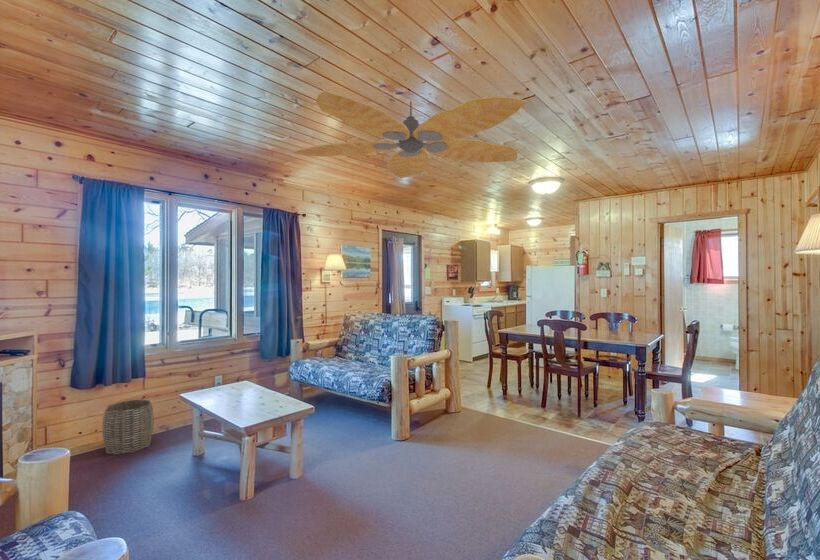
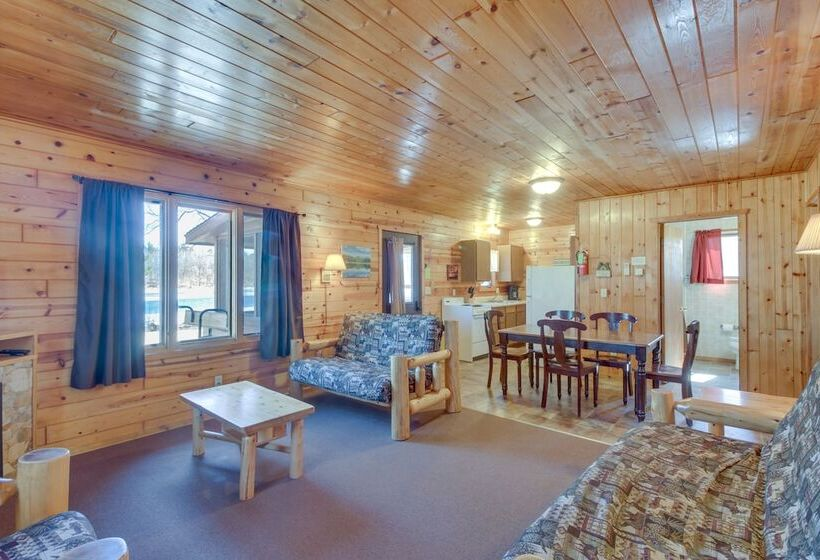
- woven basket (128, 426)
- ceiling fan (406, 129)
